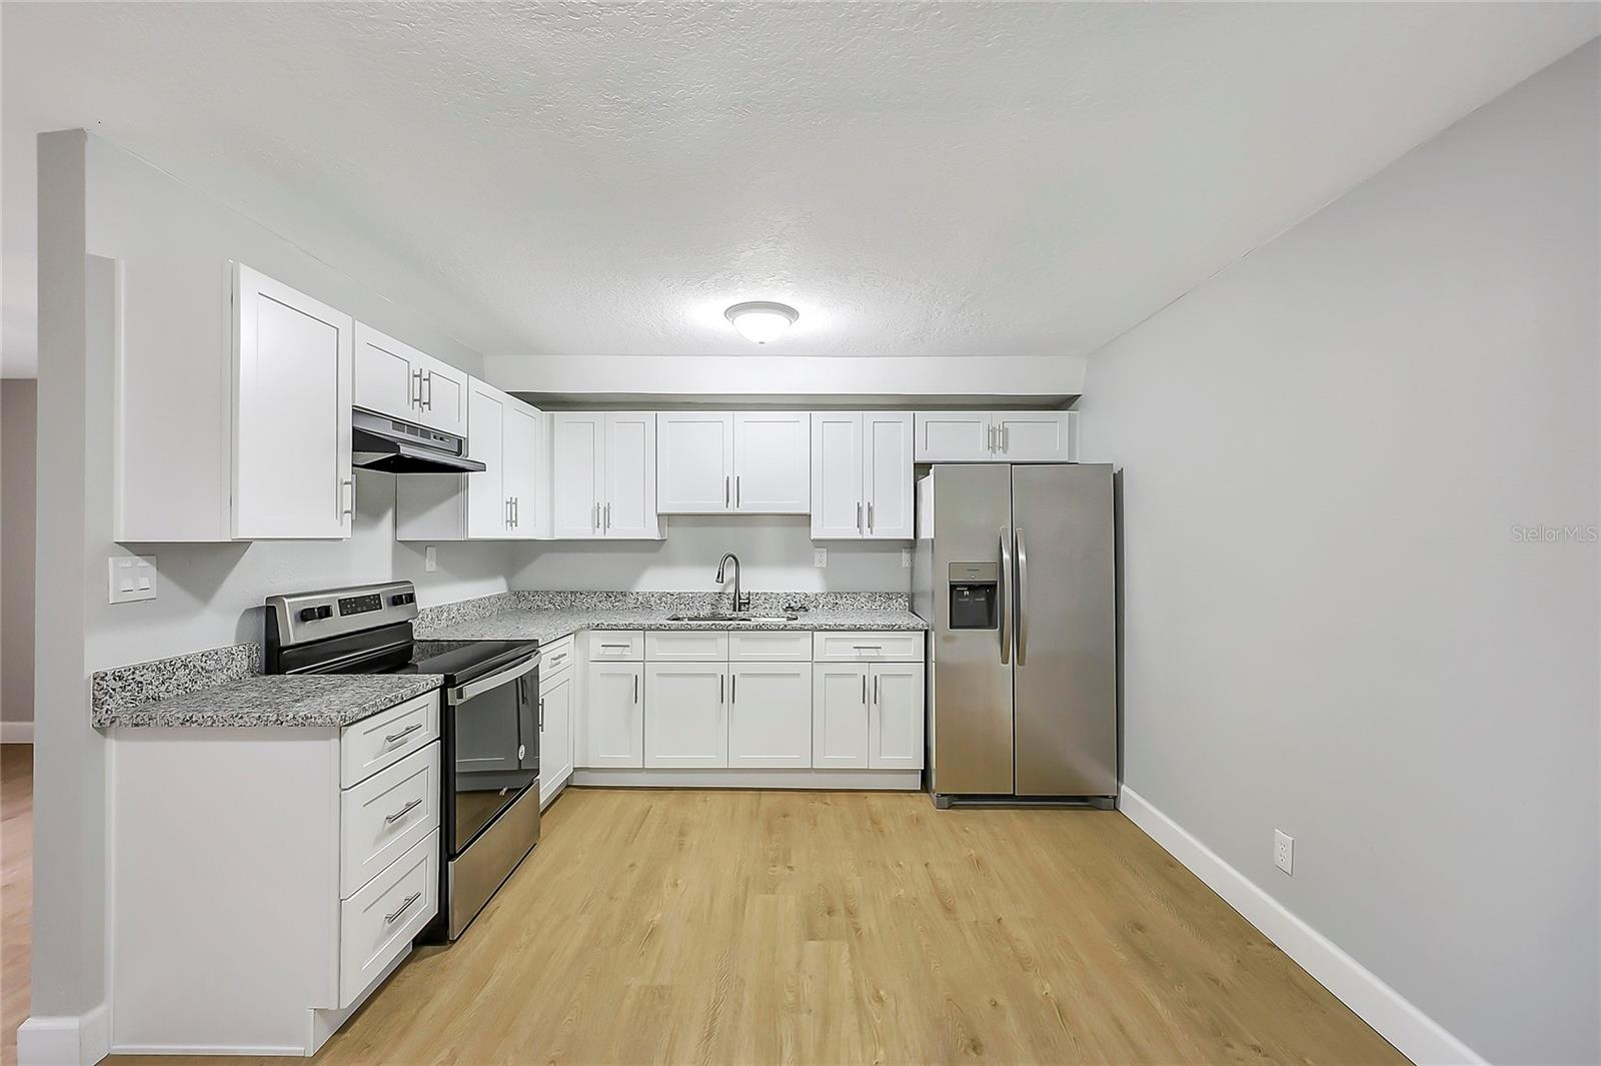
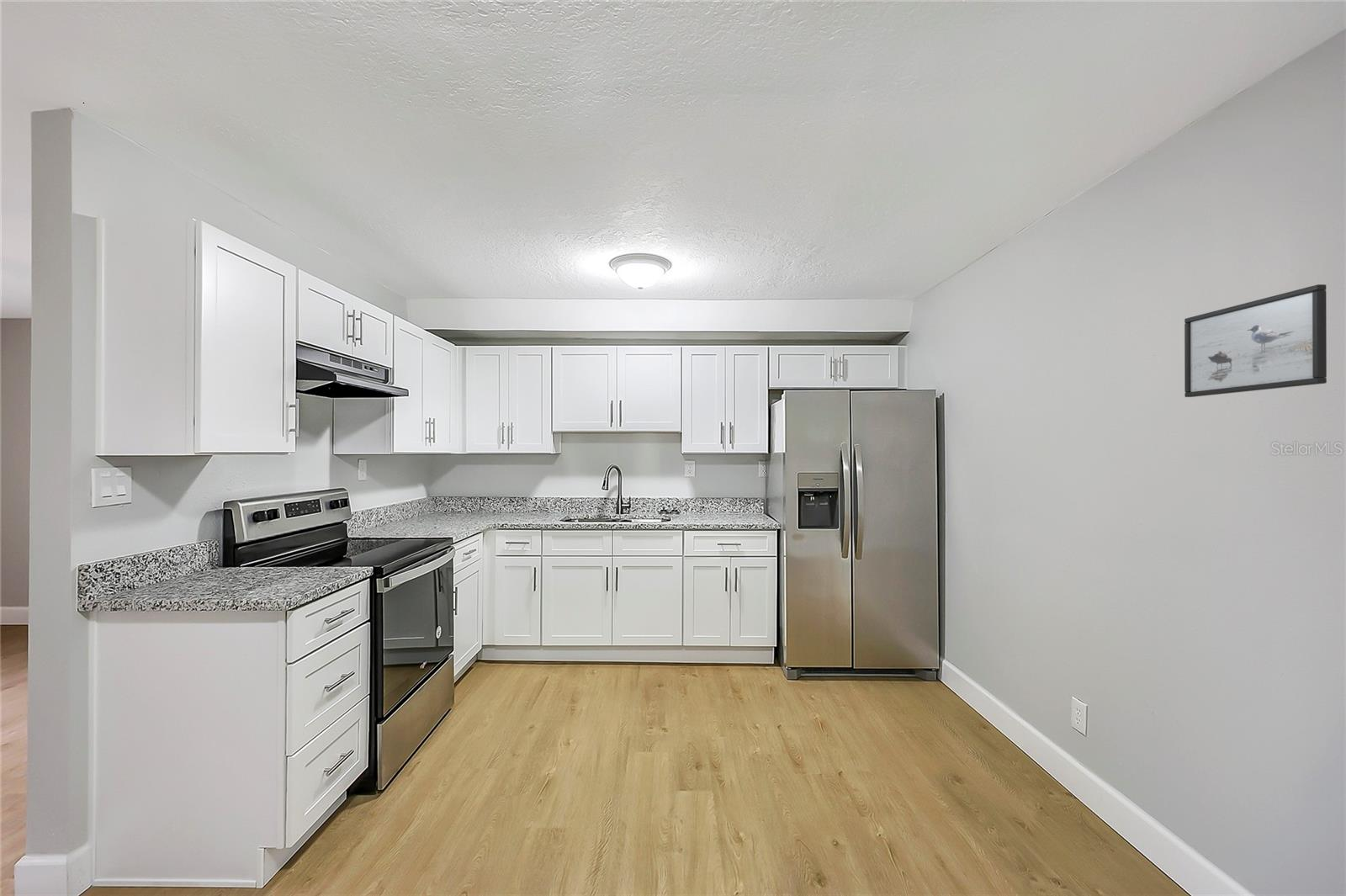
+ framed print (1247, 347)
